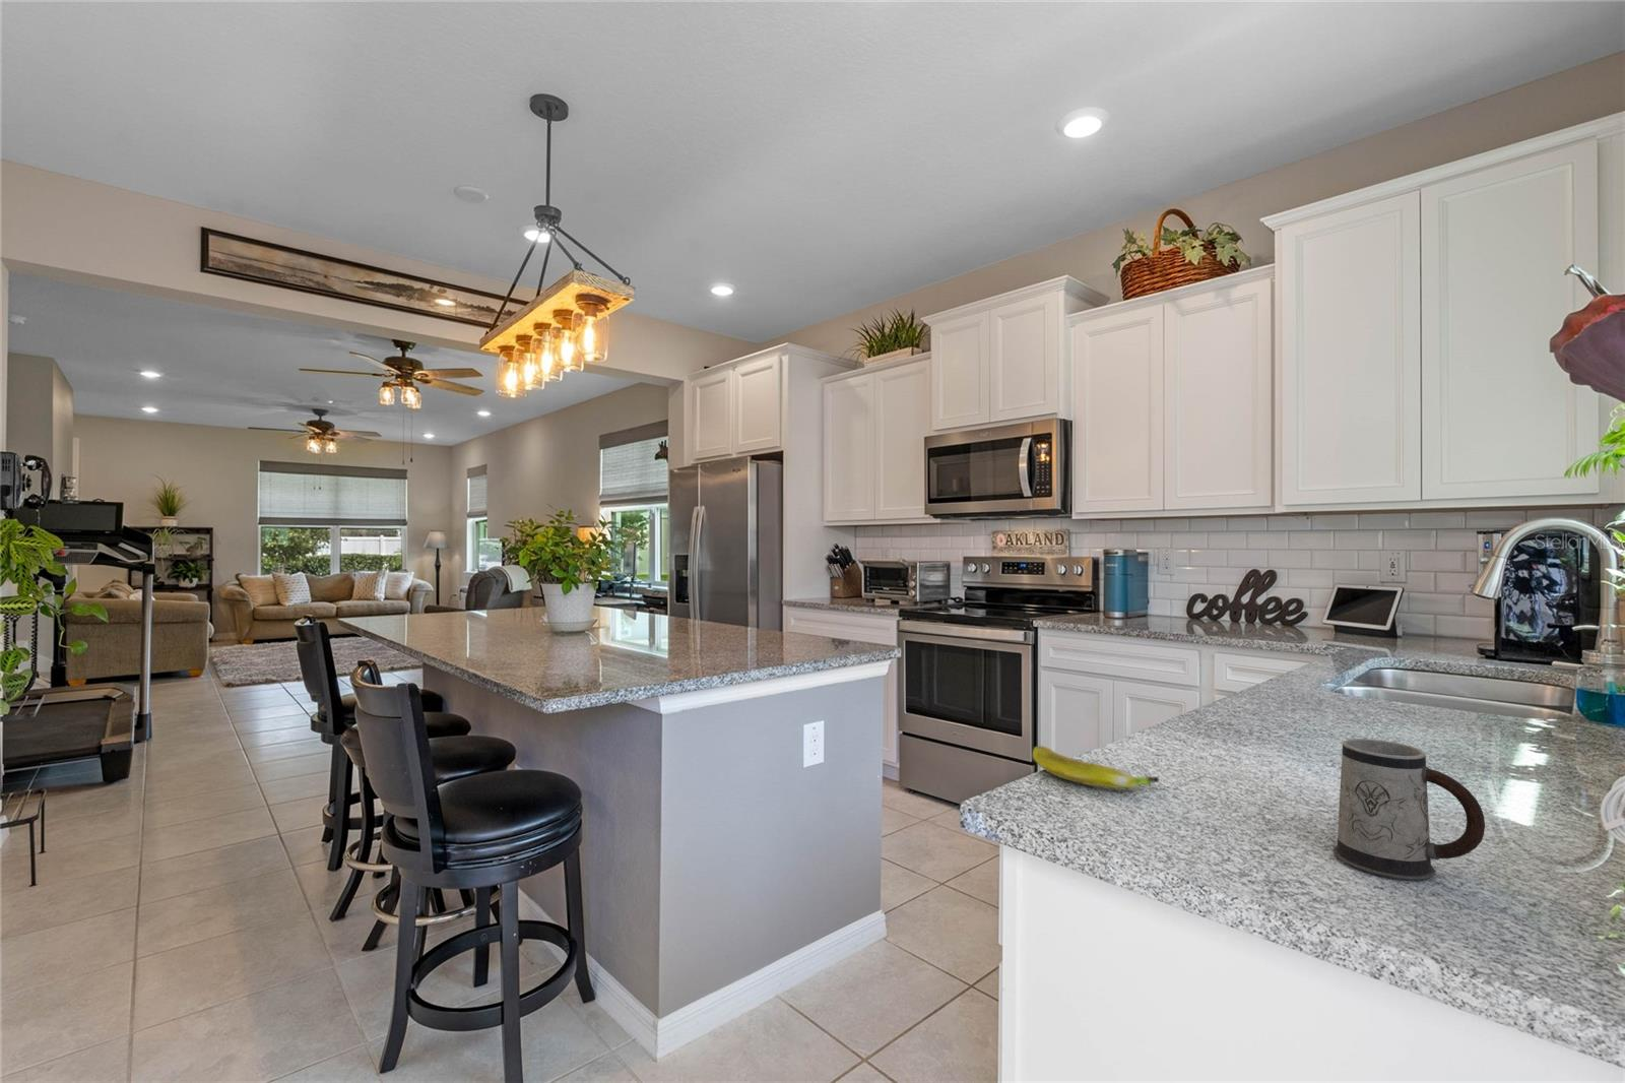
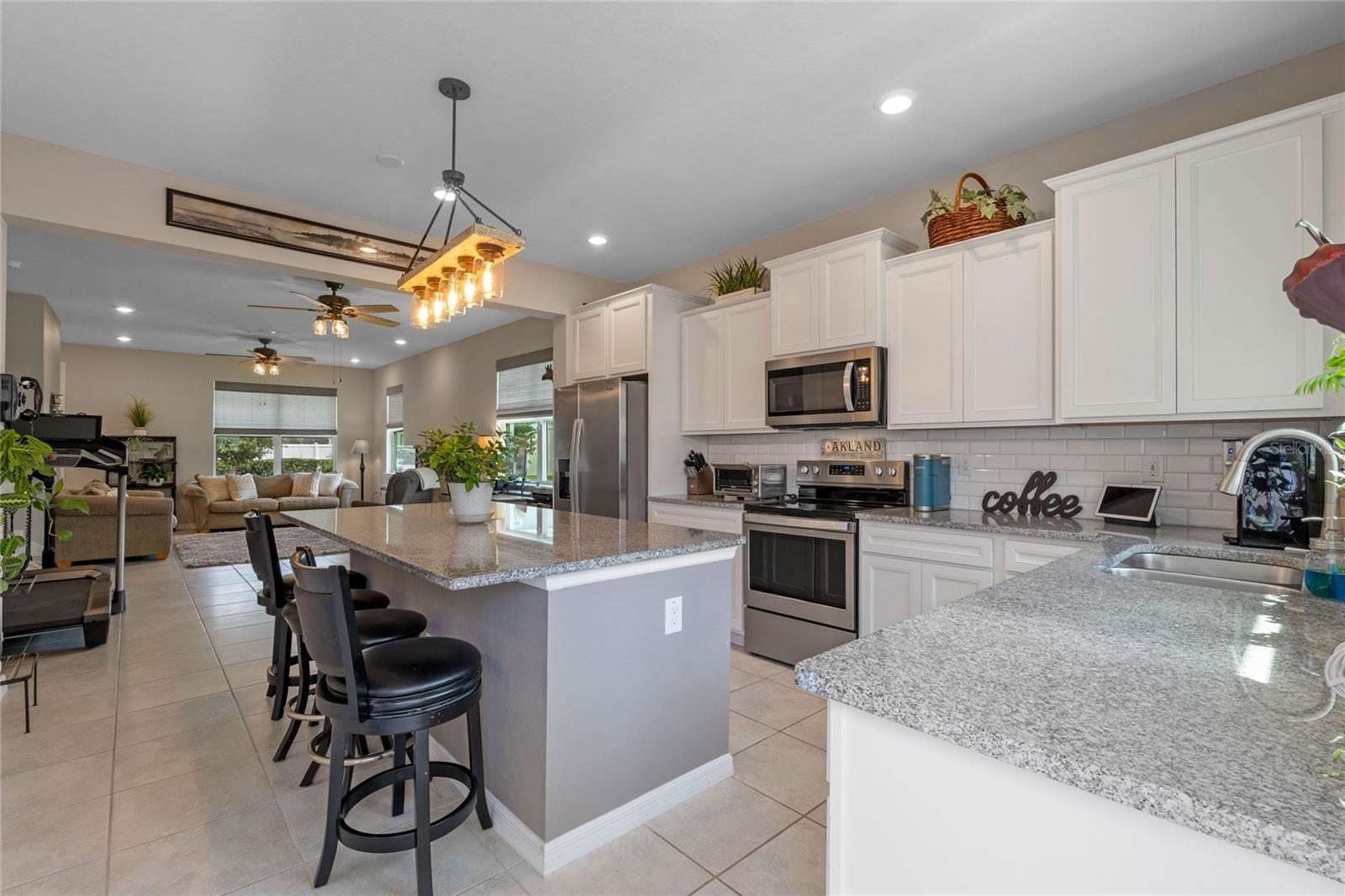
- banana (1081, 766)
- mug (1405, 810)
